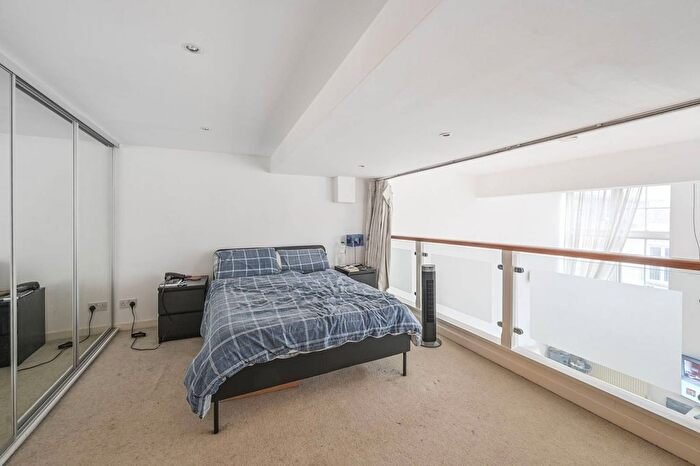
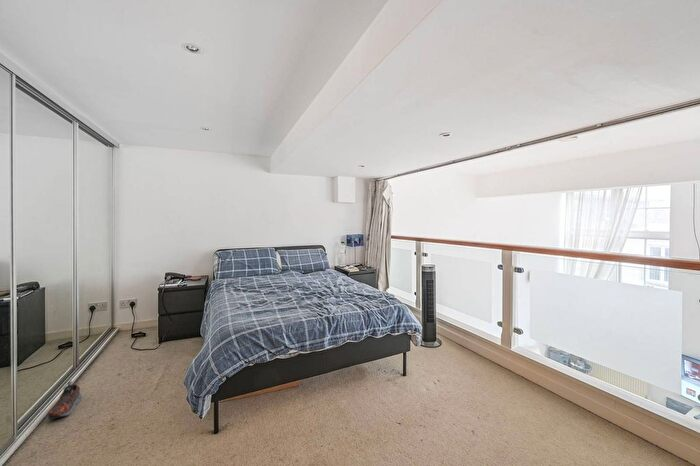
+ shoe (65, 398)
